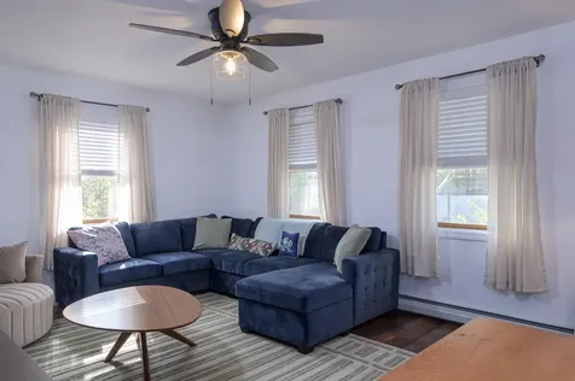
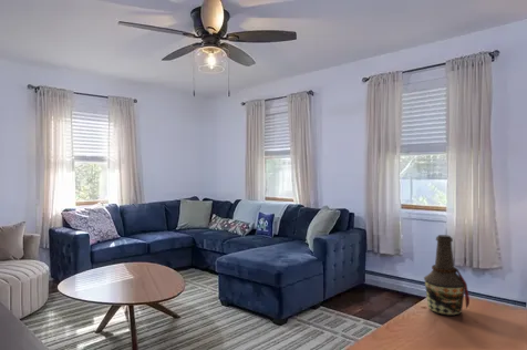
+ bottle (446, 272)
